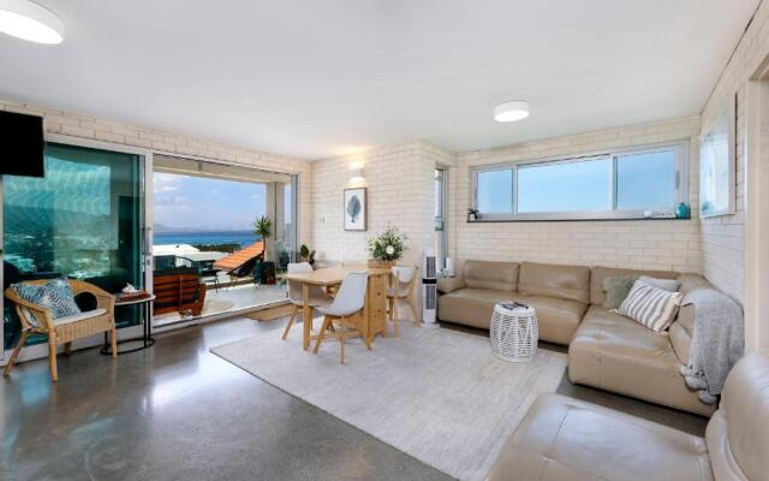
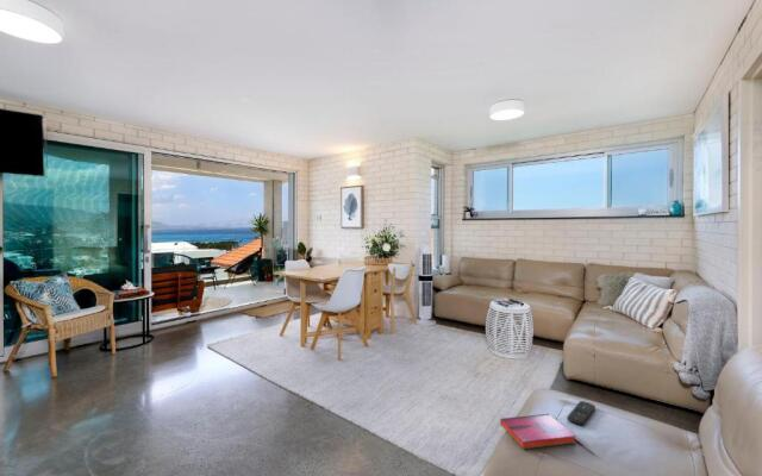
+ hardback book (536, 430)
+ remote control (581, 412)
